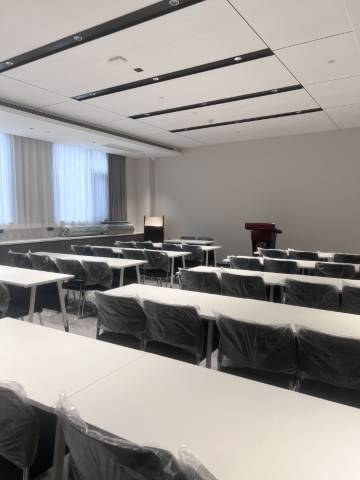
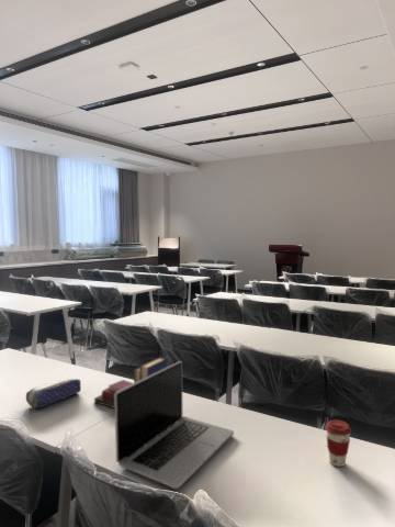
+ coffee cup (337, 442)
+ laptop (179, 415)
+ book (134, 380)
+ pencil case (54, 391)
